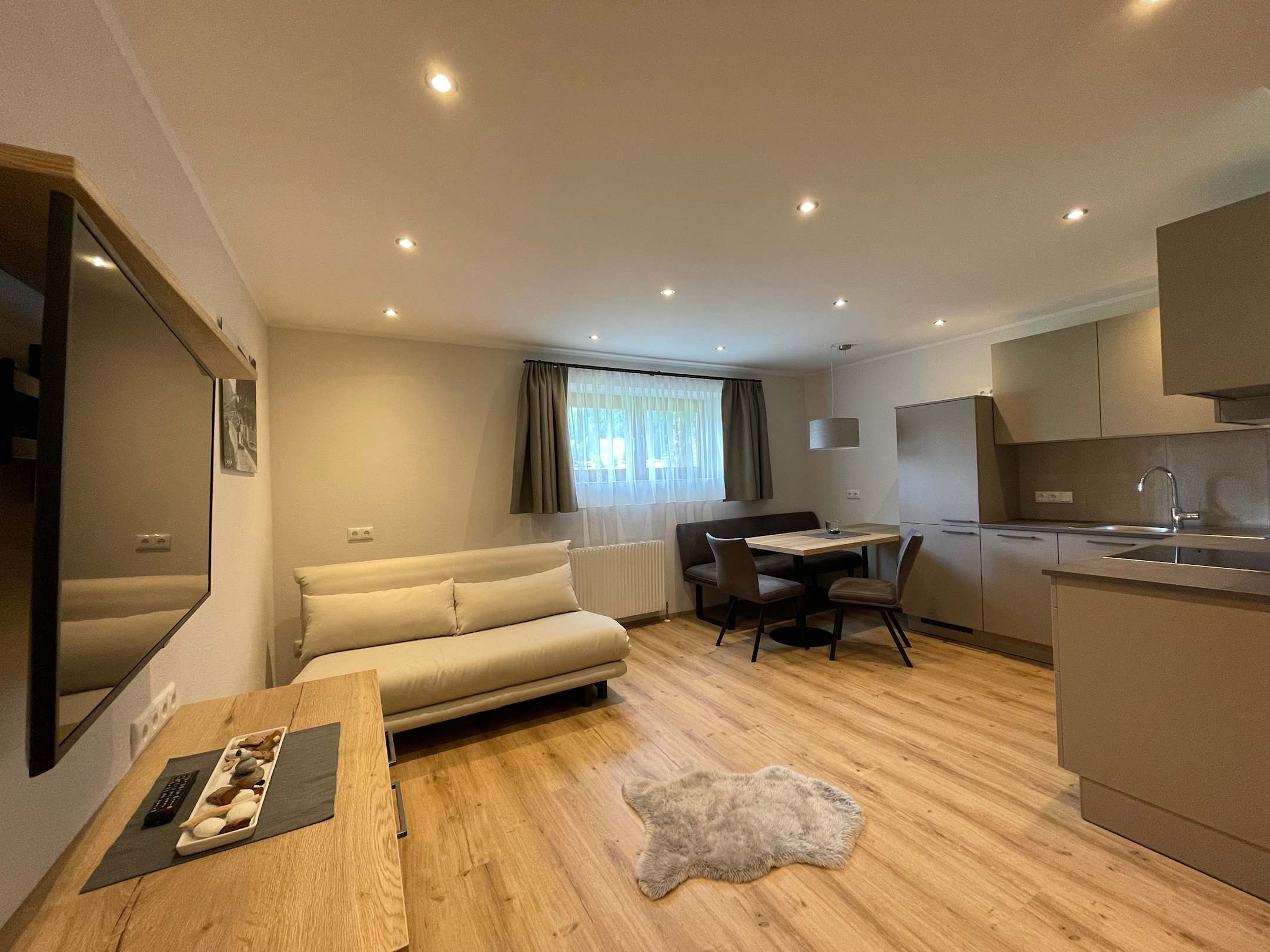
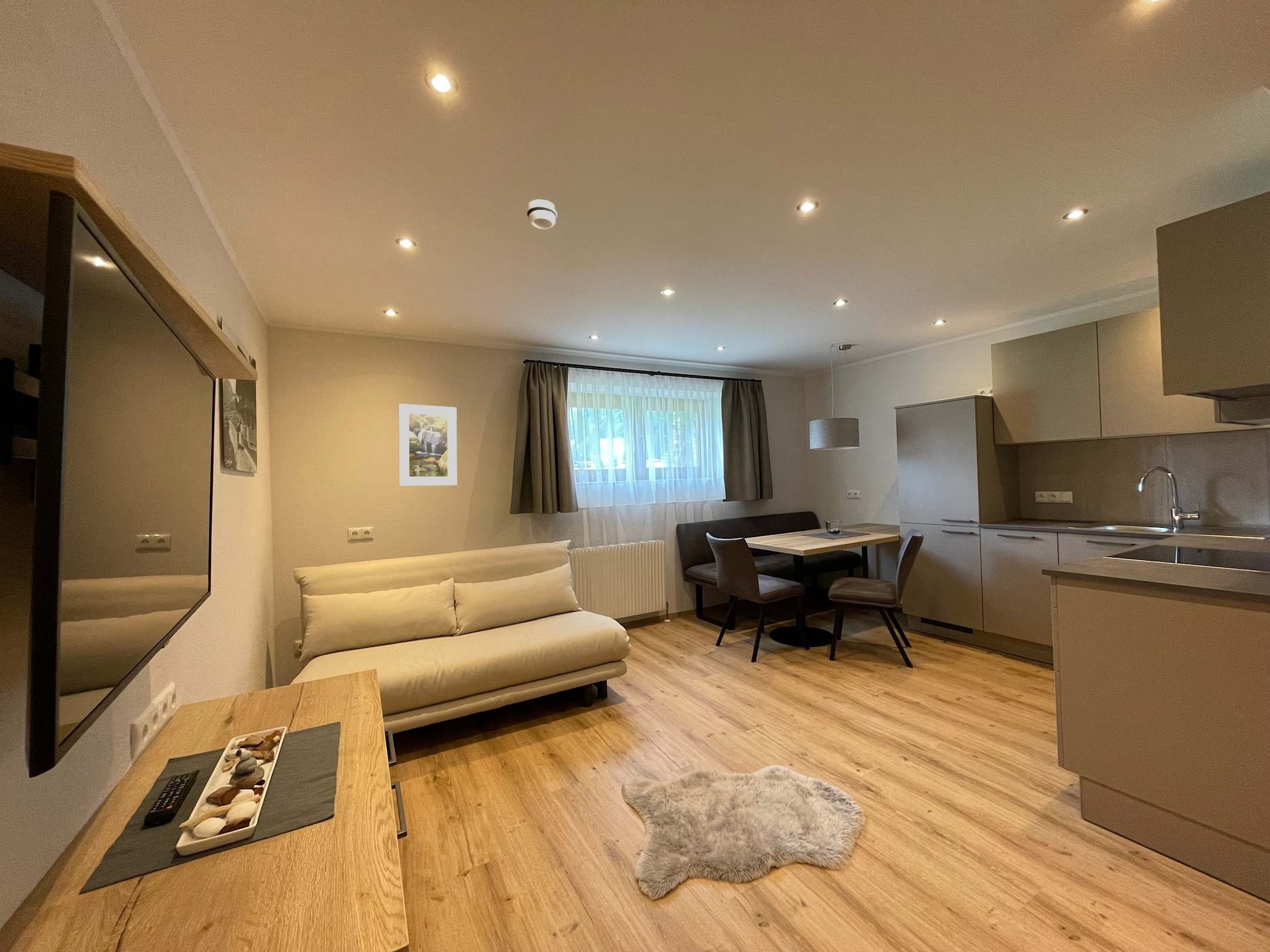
+ smoke detector (542, 215)
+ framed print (428, 445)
